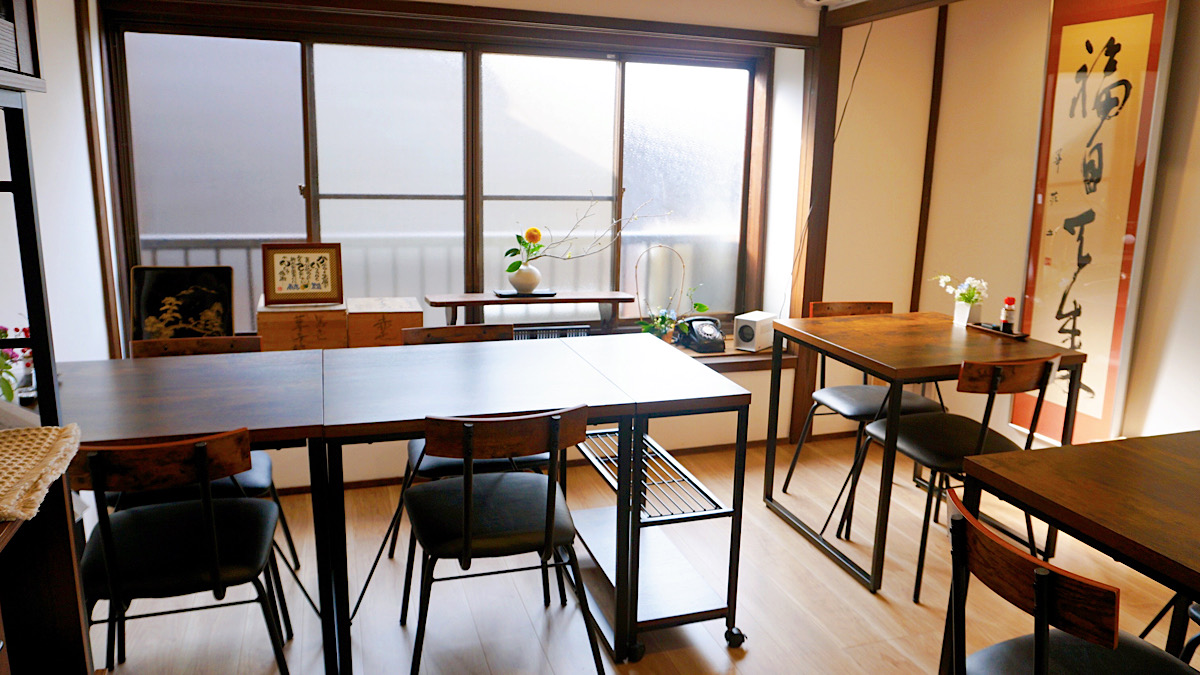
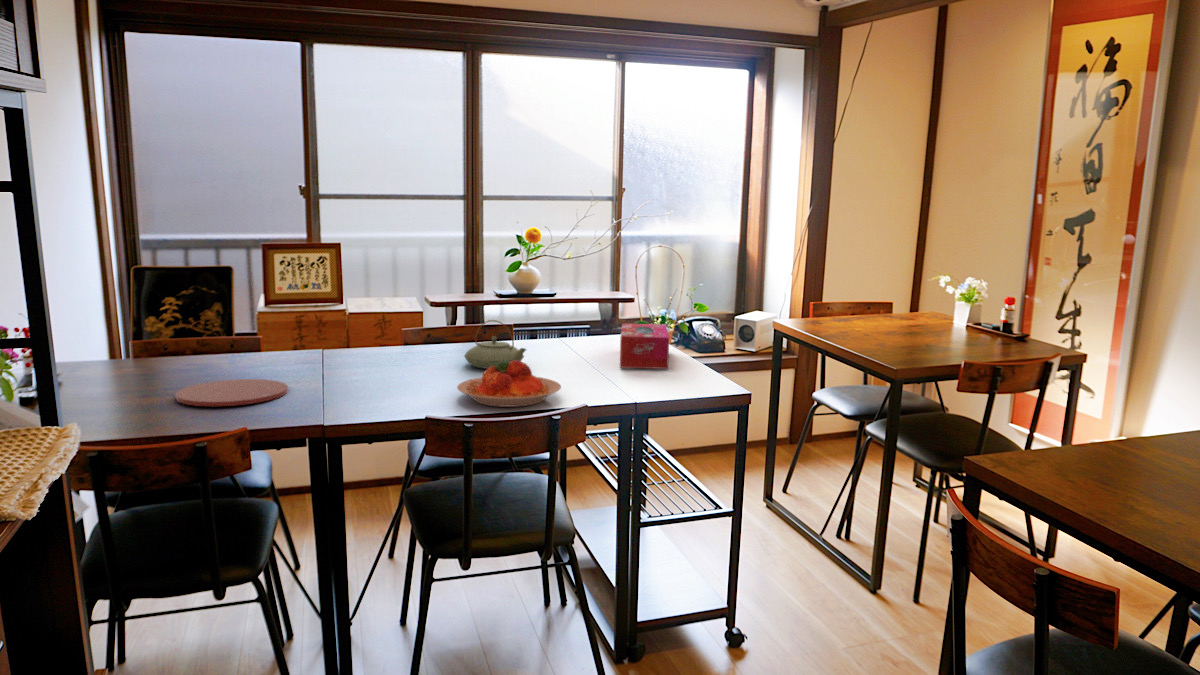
+ teapot (497, 343)
+ plate (233, 391)
+ plate (509, 380)
+ tissue box (643, 345)
